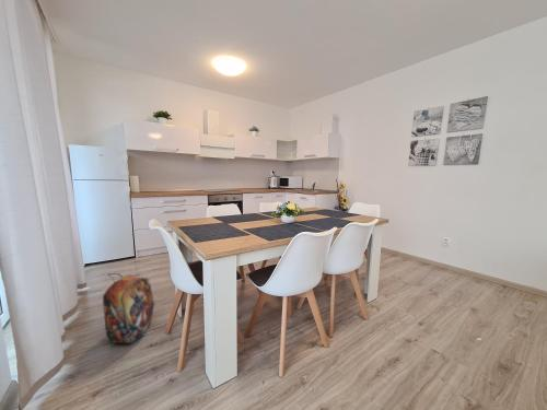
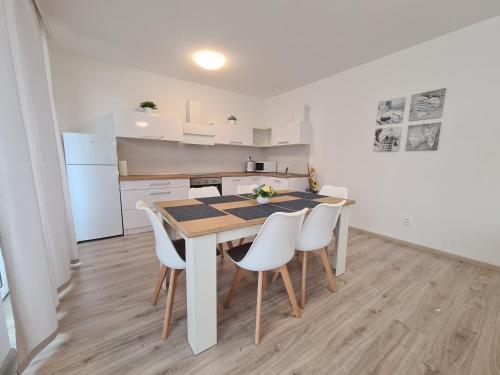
- backpack (128, 304)
